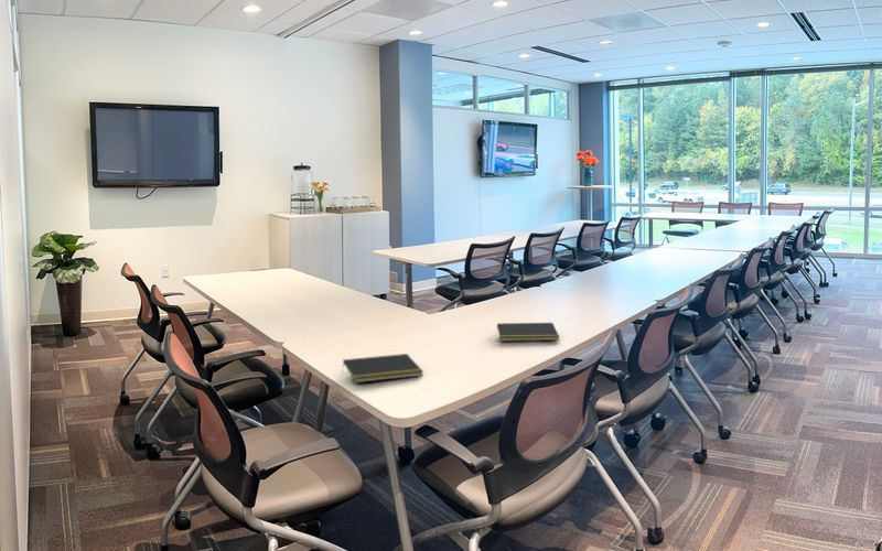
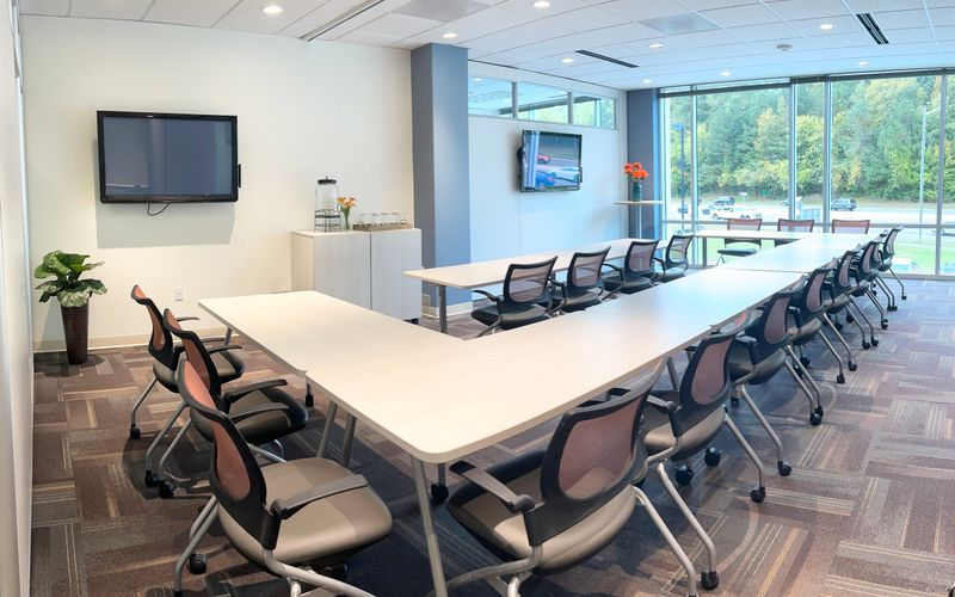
- notepad (383, 367)
- notepad (527, 331)
